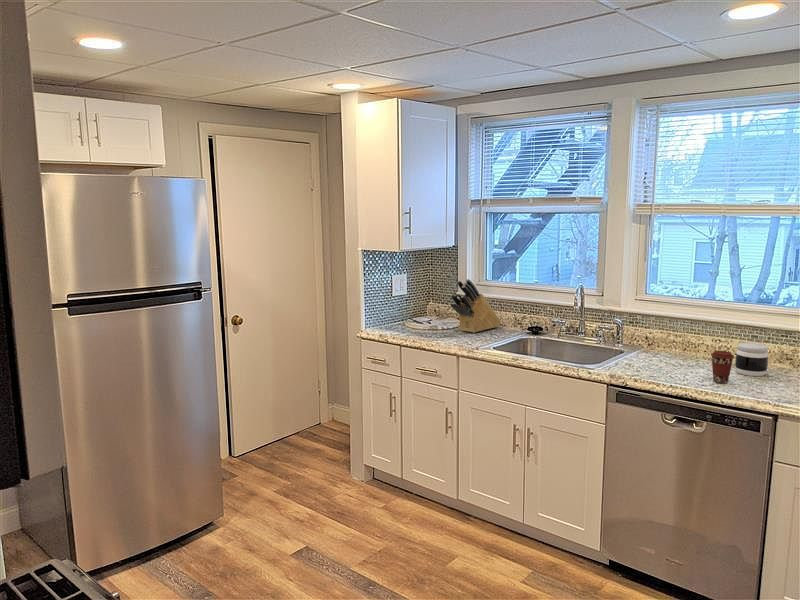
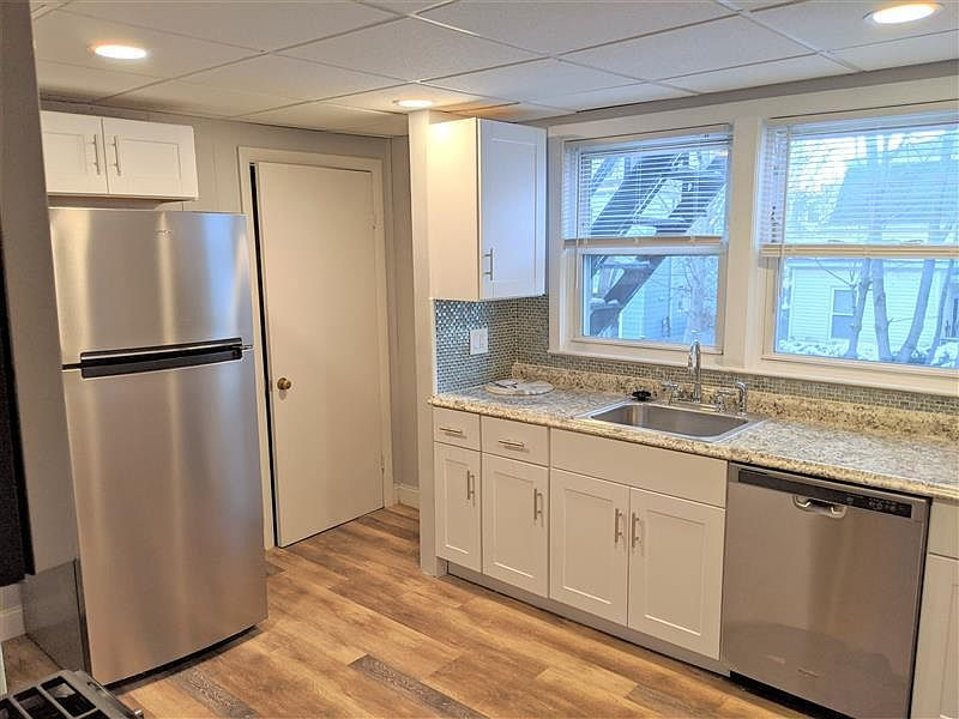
- knife block (475, 303)
- coffee cup (721, 367)
- jar (751, 359)
